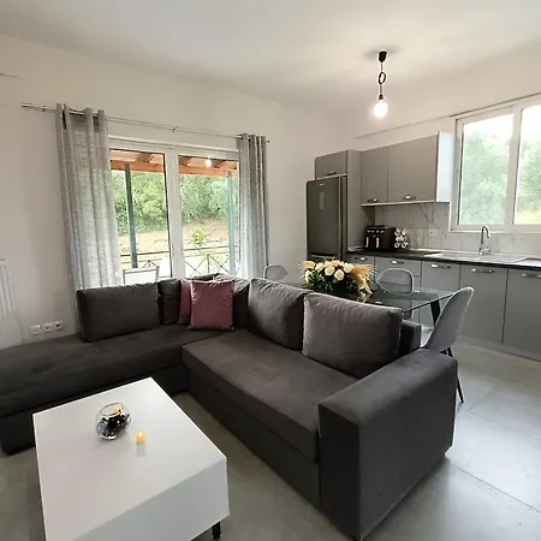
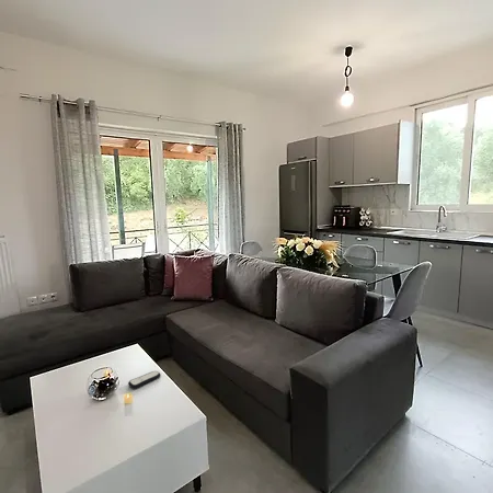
+ remote control (145, 379)
